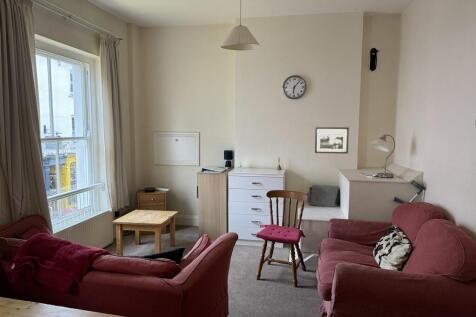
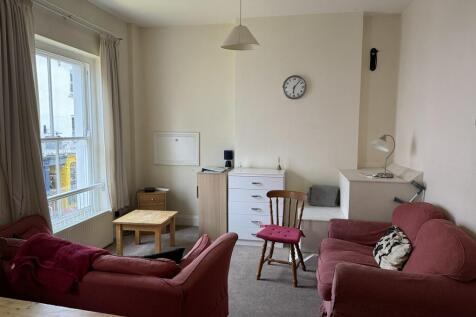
- picture frame (331, 140)
